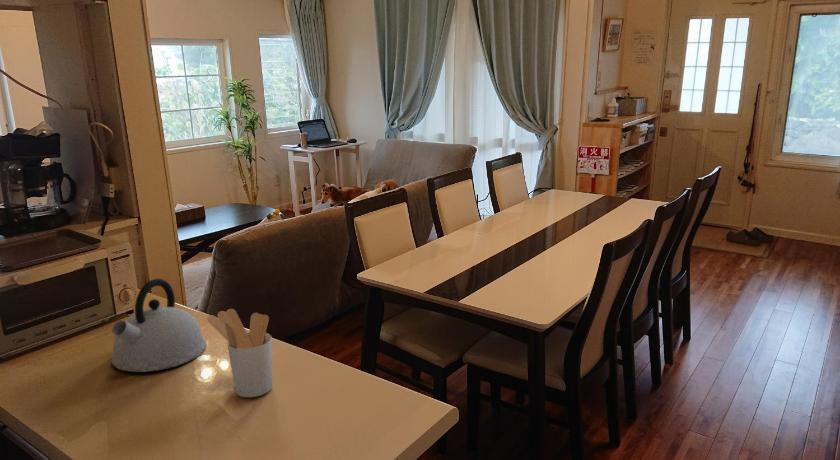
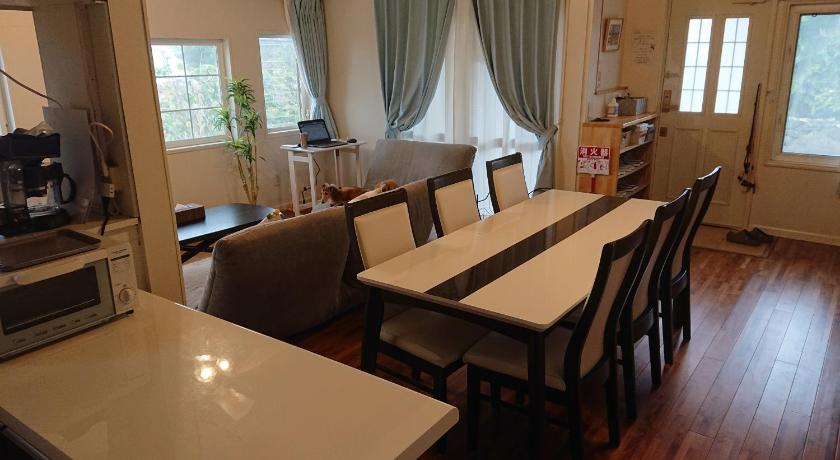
- utensil holder (242, 350)
- kettle (152, 318)
